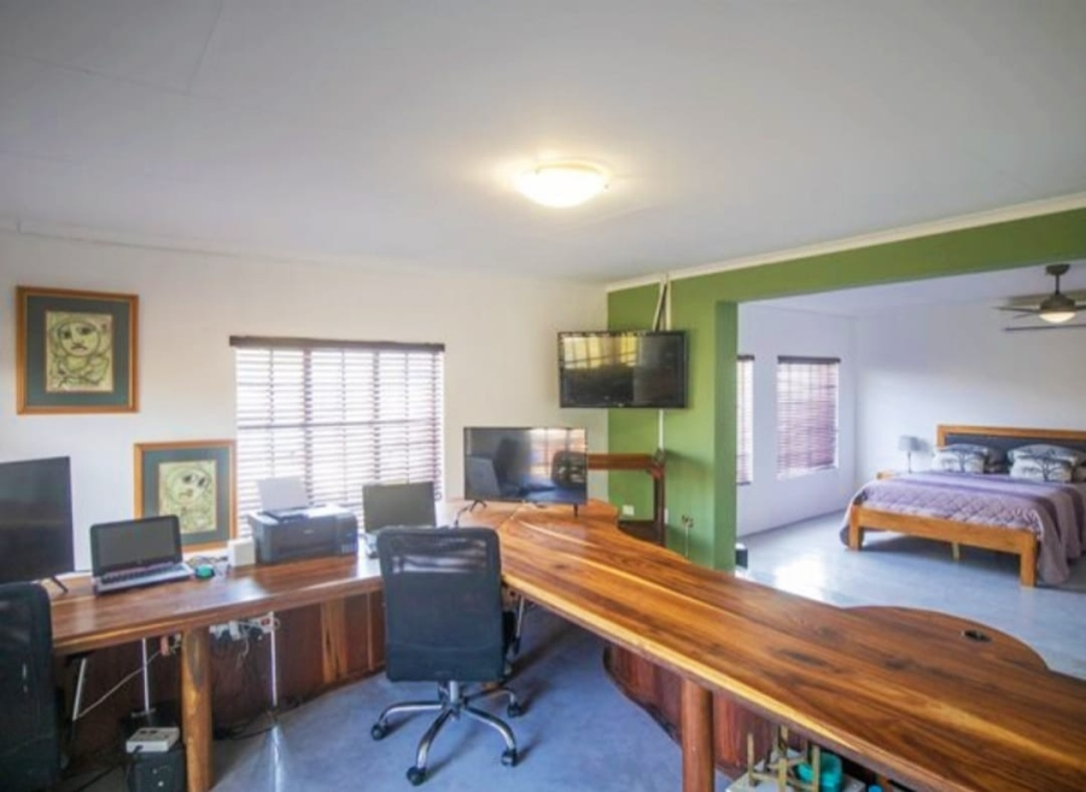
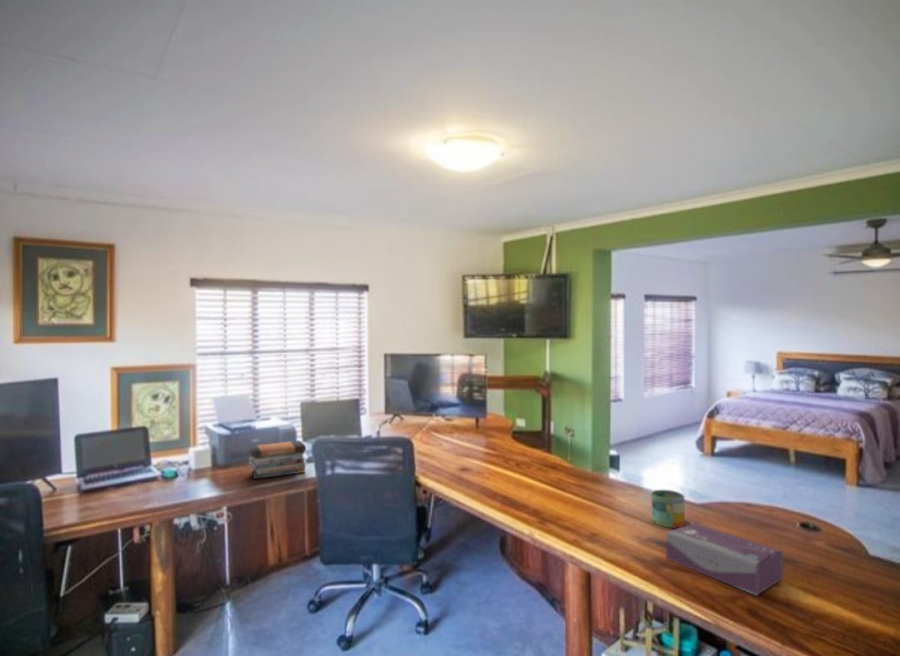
+ book stack (277, 459)
+ mug (668, 509)
+ tissue box (722, 554)
